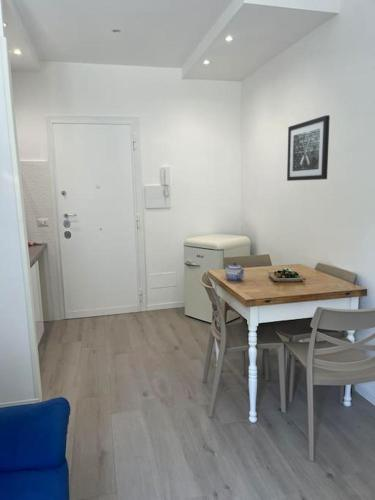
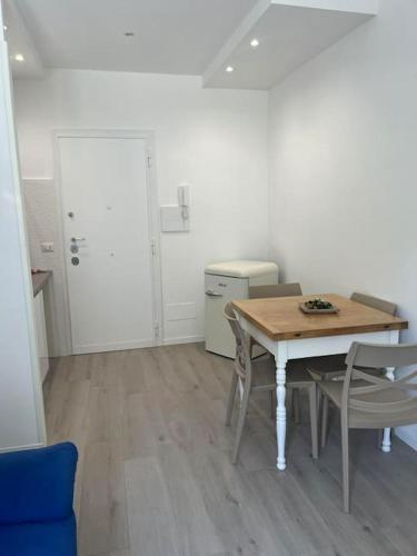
- teapot (234, 271)
- wall art (306, 151)
